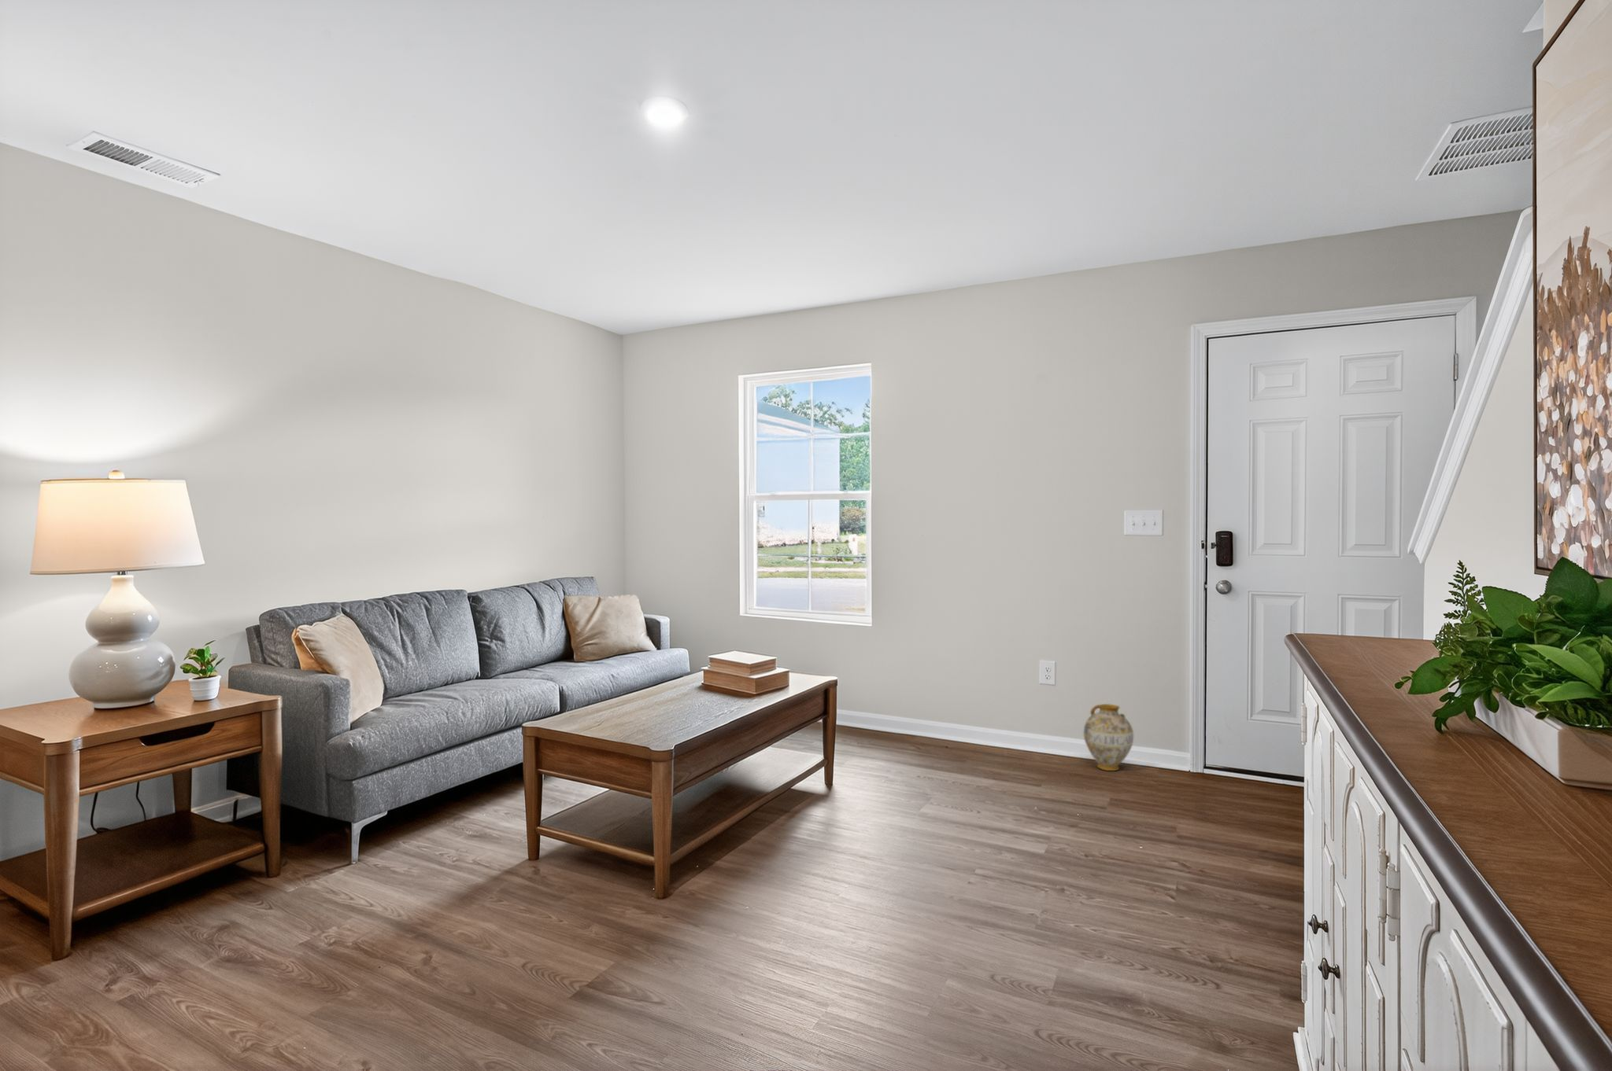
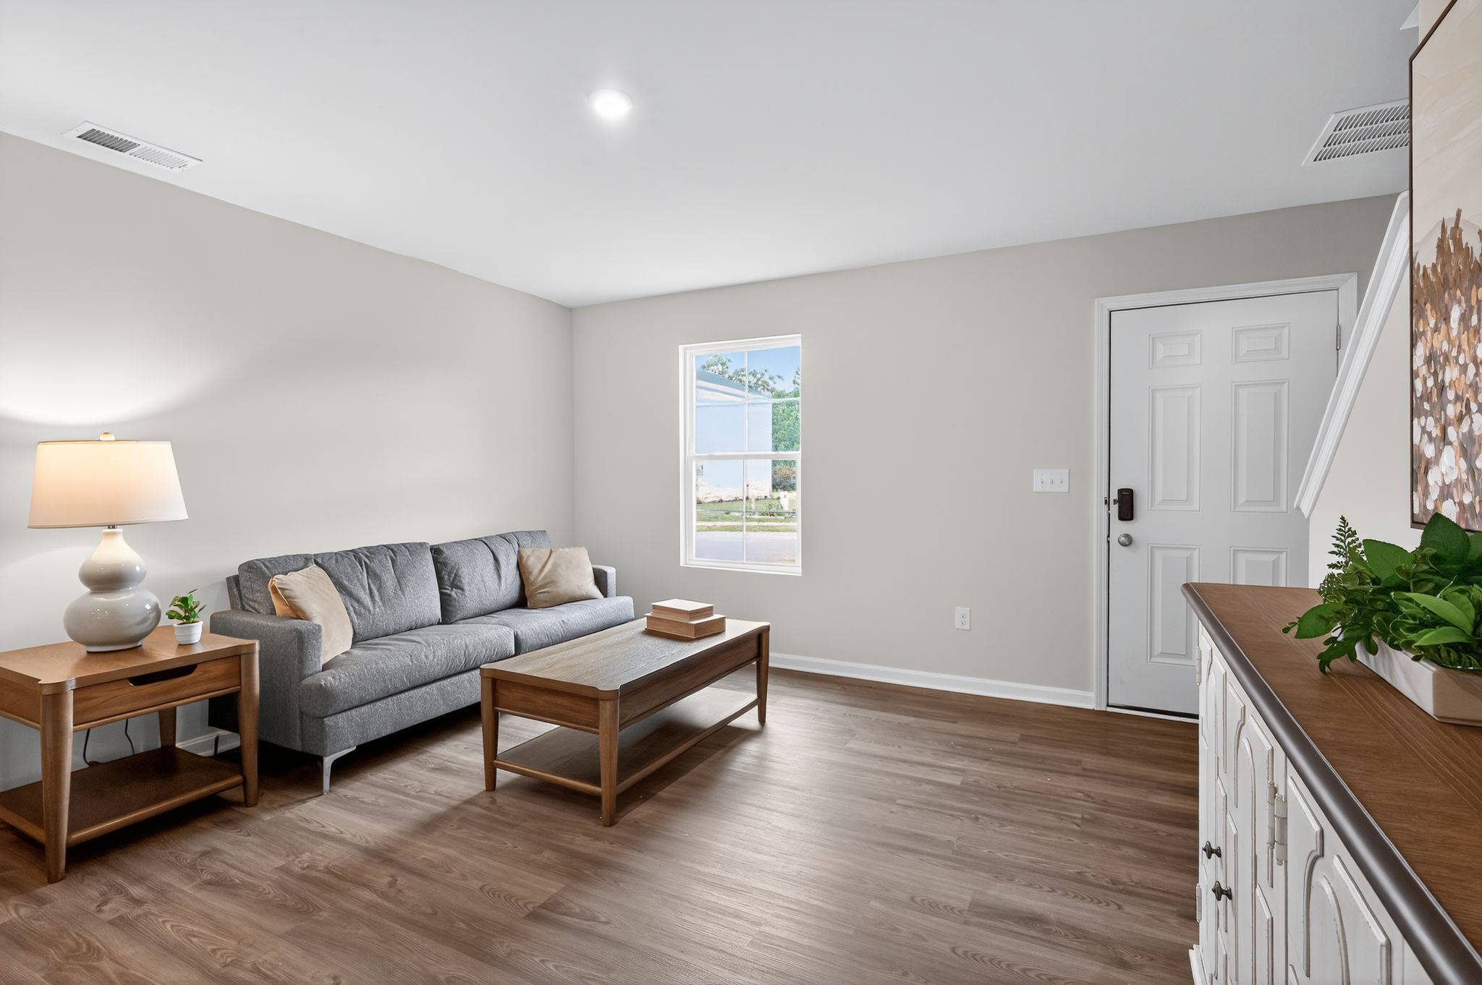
- ceramic jug (1109, 736)
